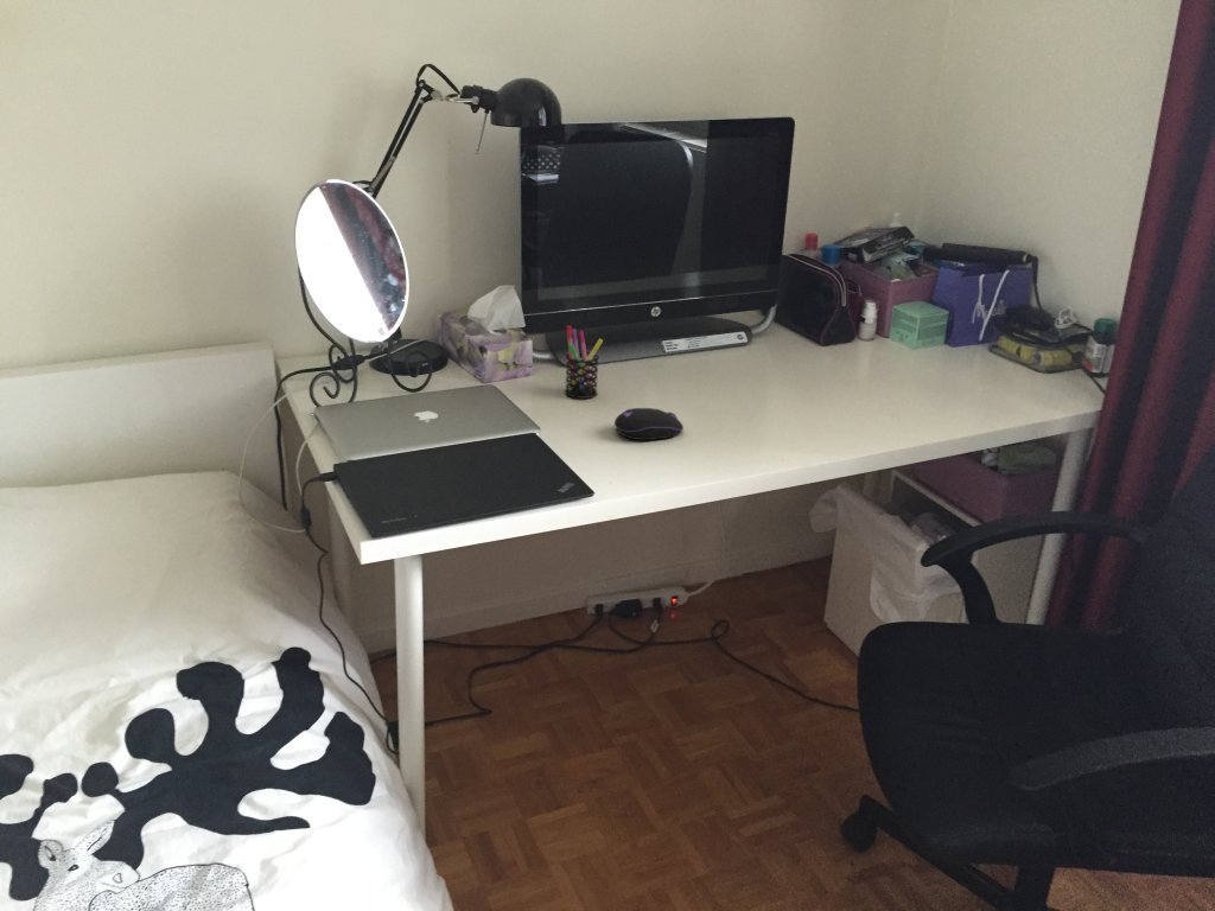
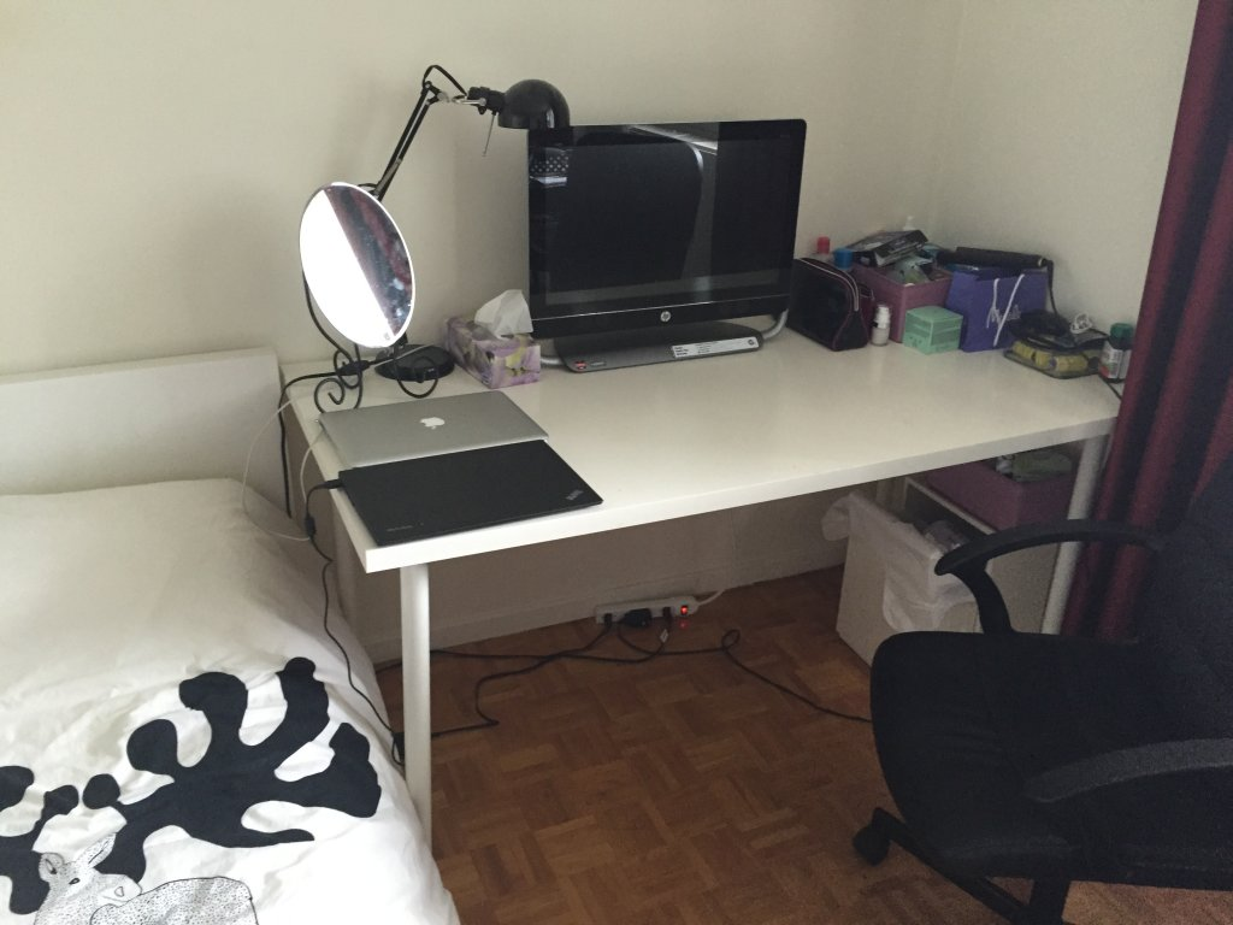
- computer mouse (649, 421)
- pen holder (578, 362)
